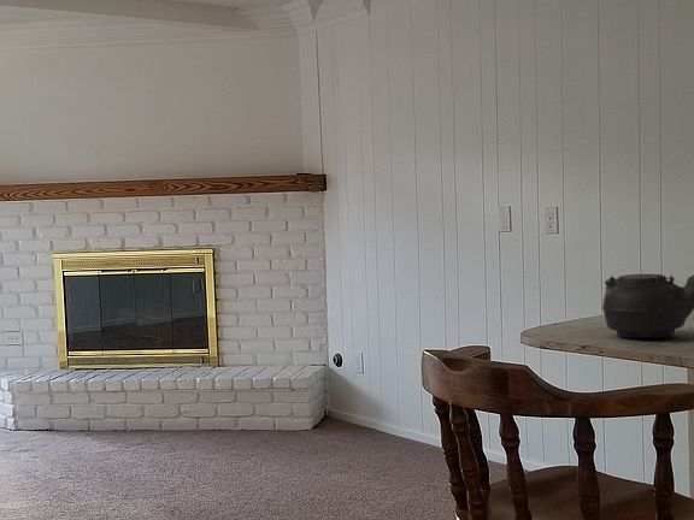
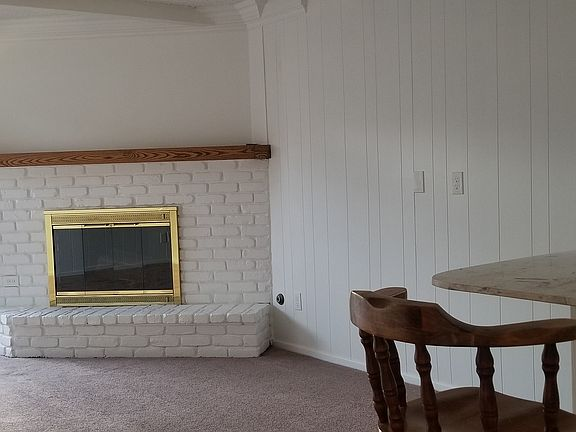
- teapot (652, 305)
